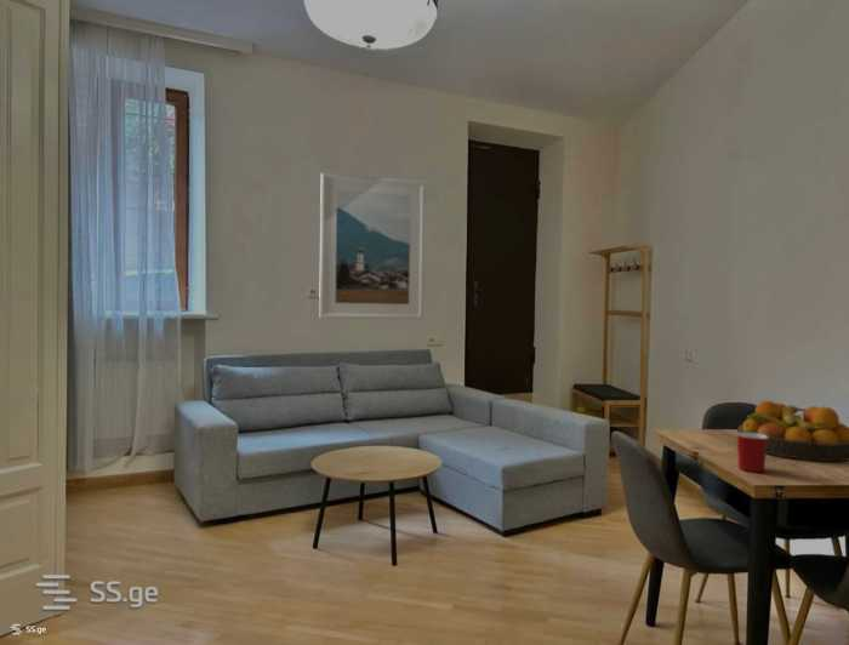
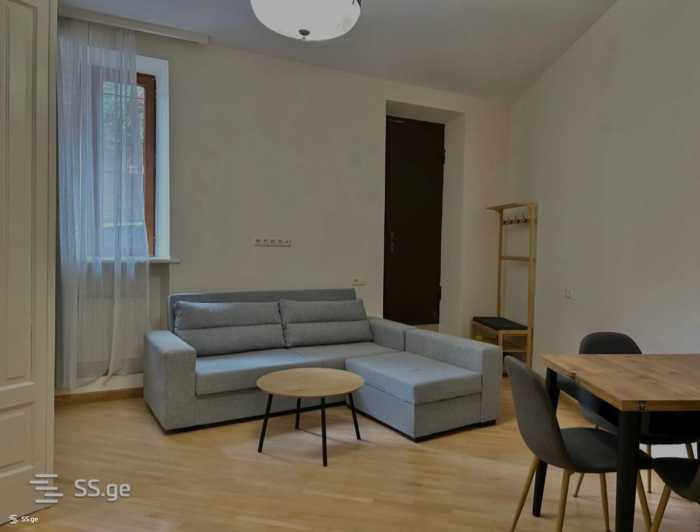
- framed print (372, 247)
- mug (750, 450)
- fruit bowl (796, 426)
